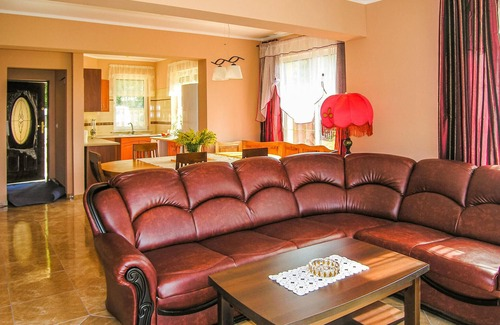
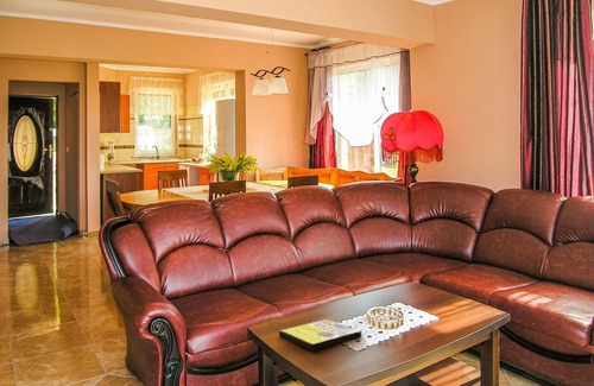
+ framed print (320, 333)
